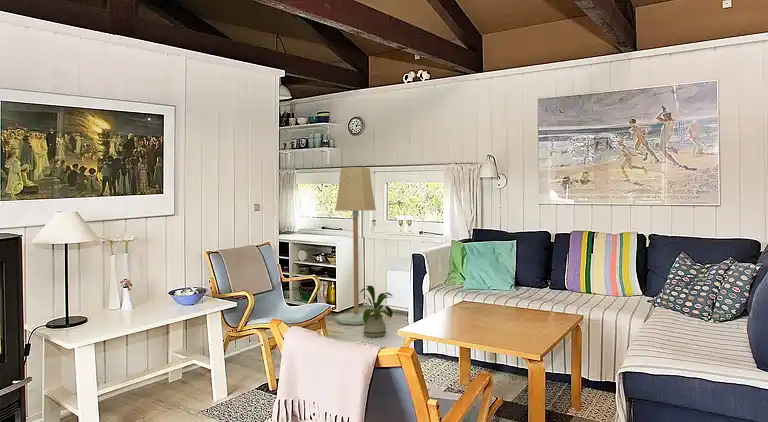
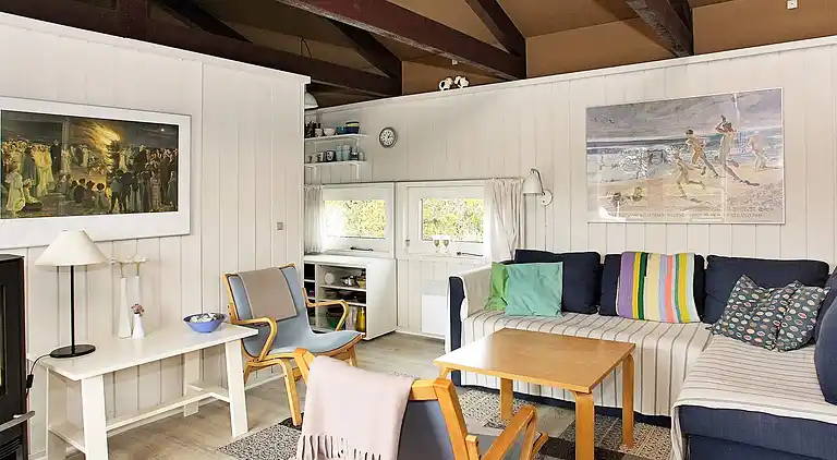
- floor lamp (355, 244)
- house plant (379, 308)
